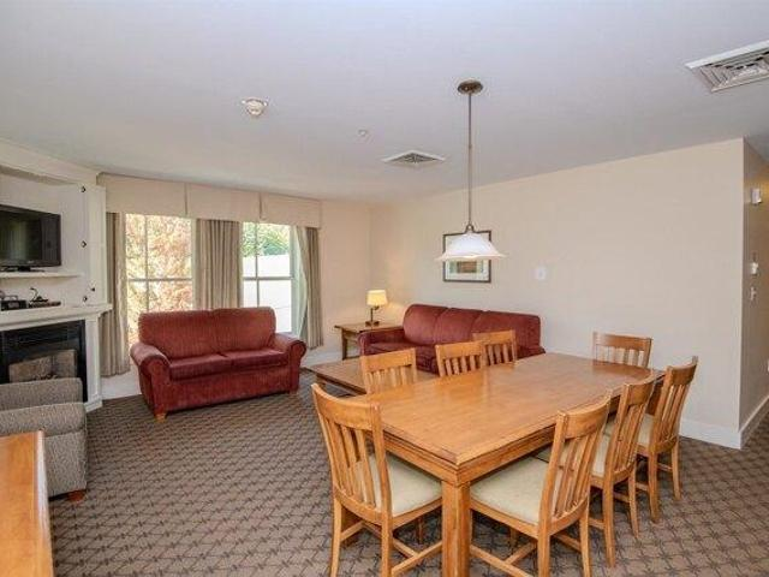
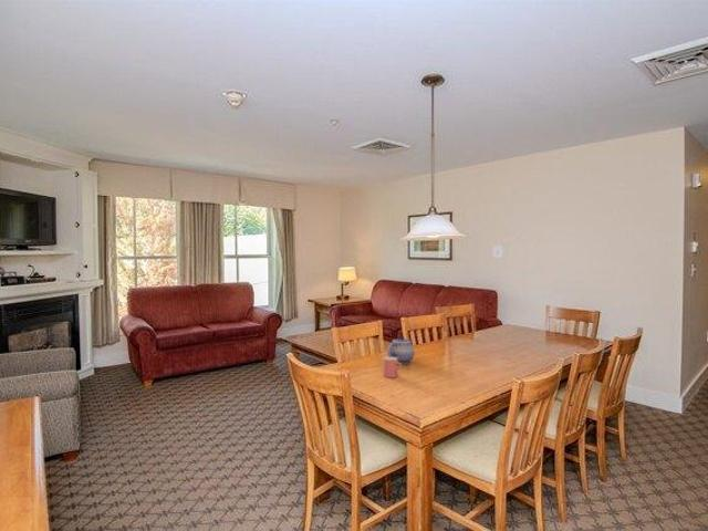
+ teapot (400, 348)
+ cup (393, 367)
